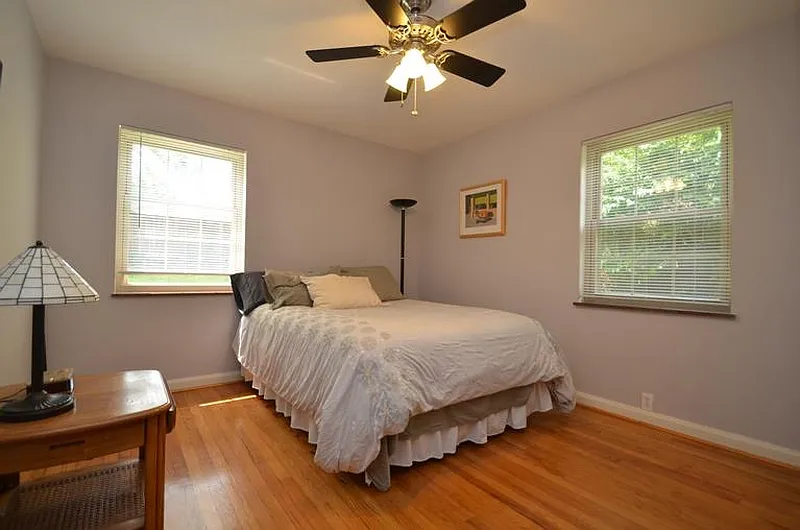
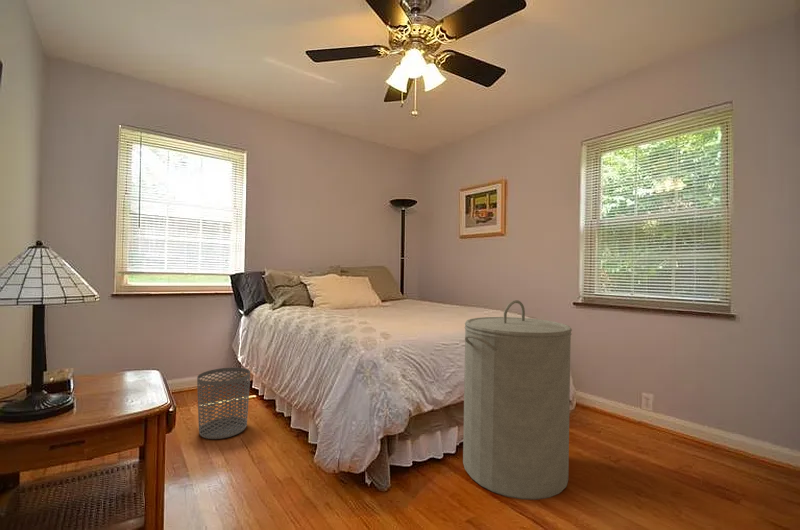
+ waste bin (224, 402)
+ laundry hamper (515, 384)
